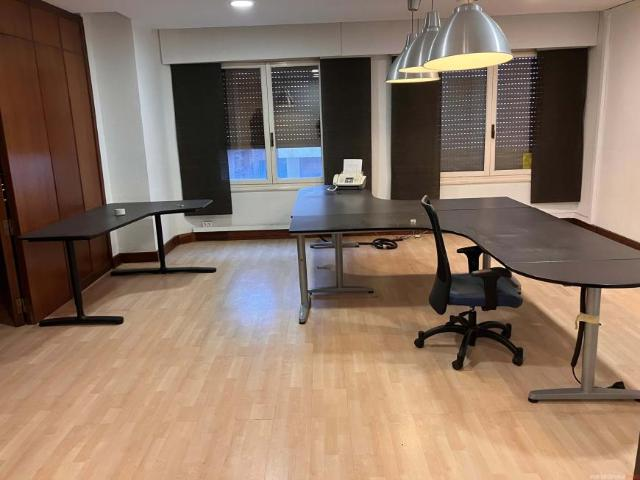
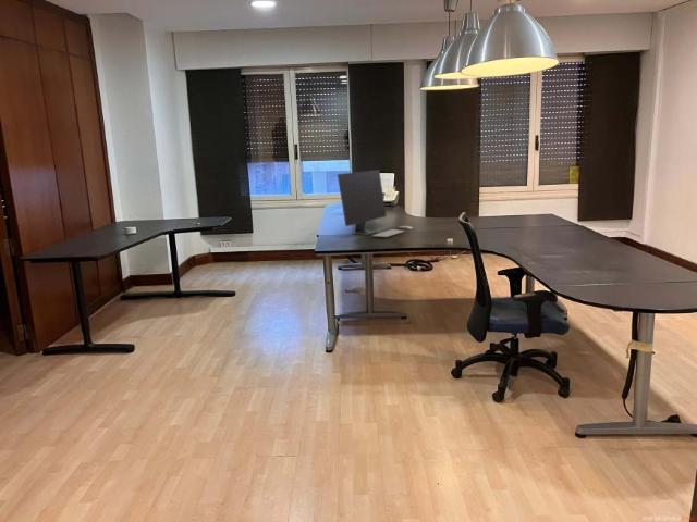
+ computer monitor (372, 202)
